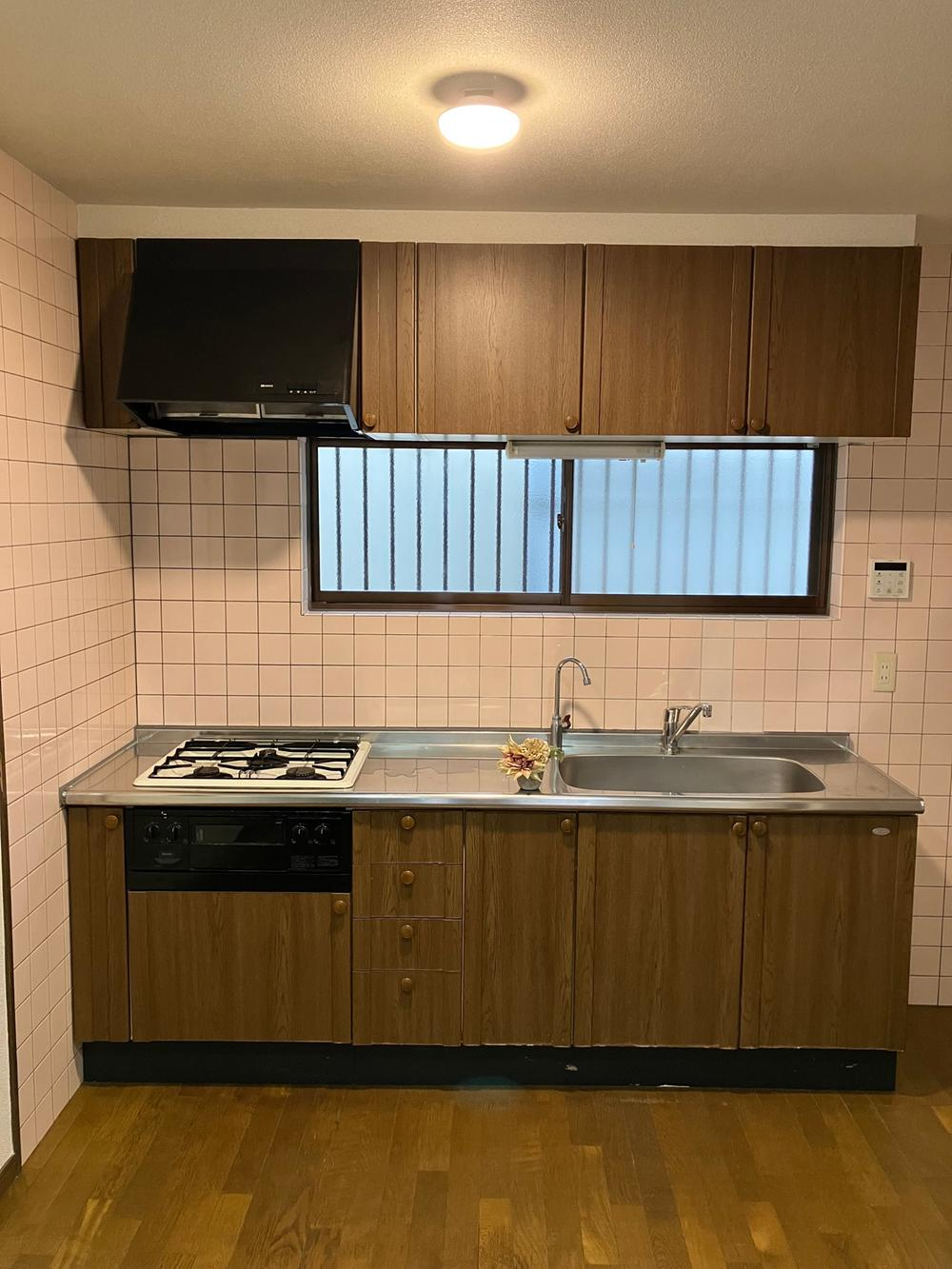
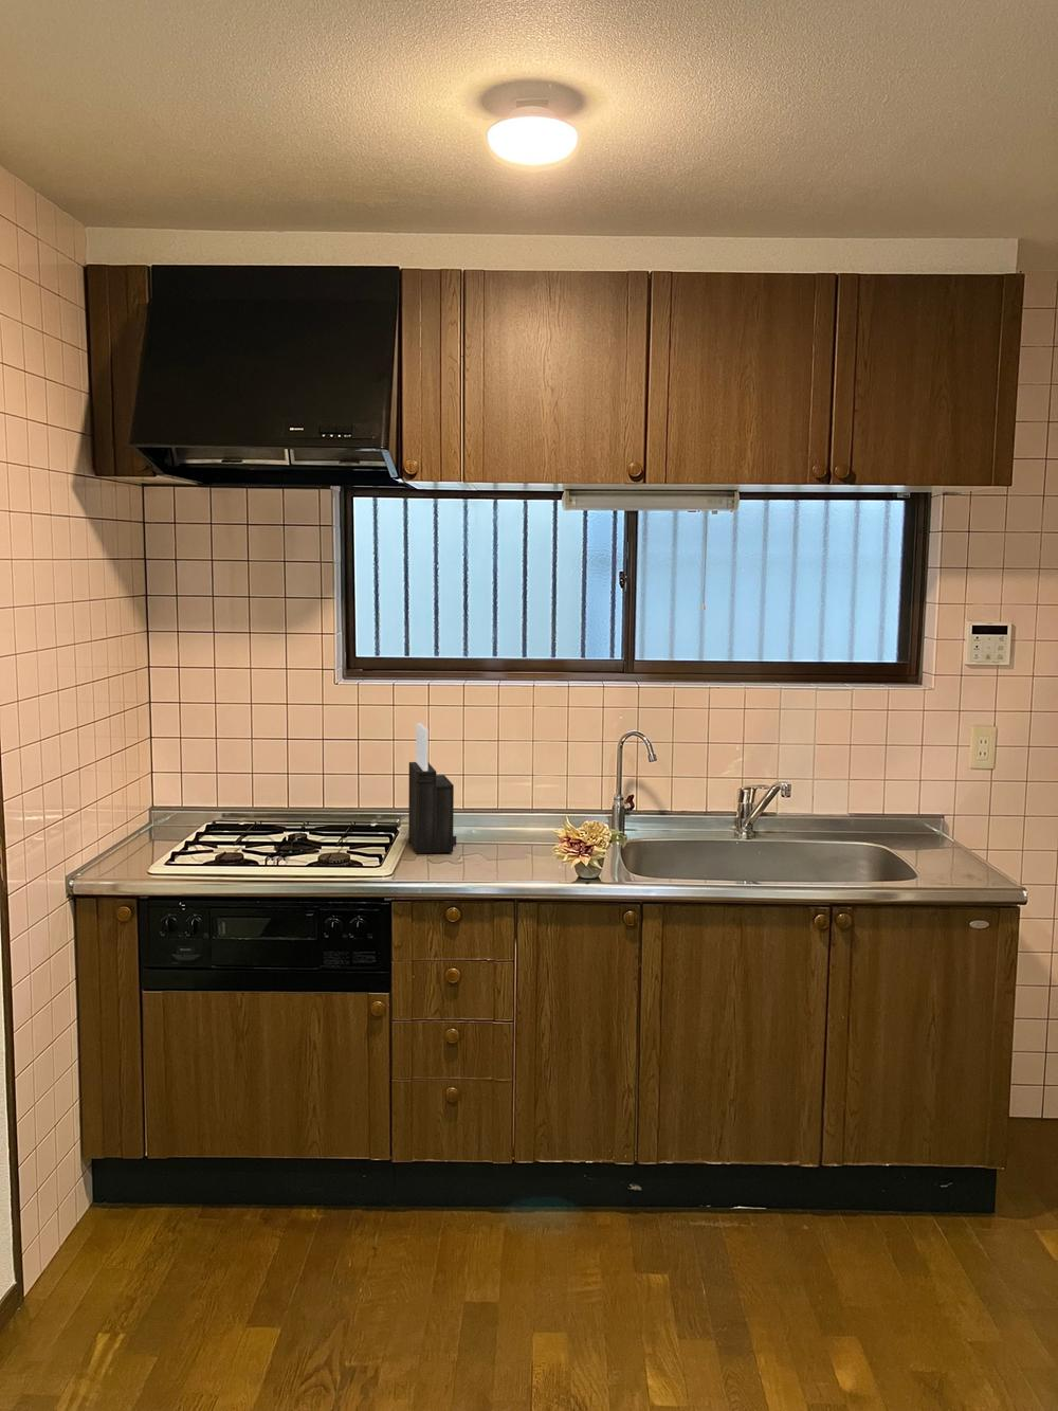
+ knife block (433, 785)
